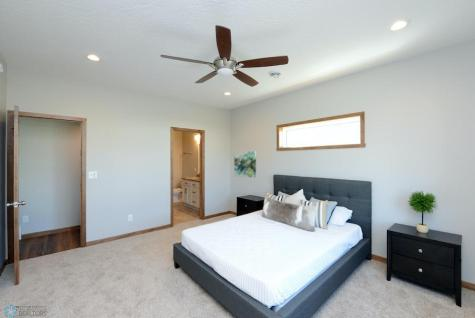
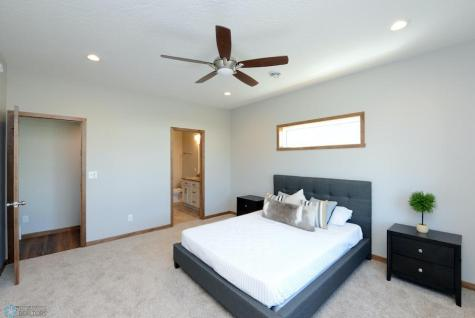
- wall art (244, 164)
